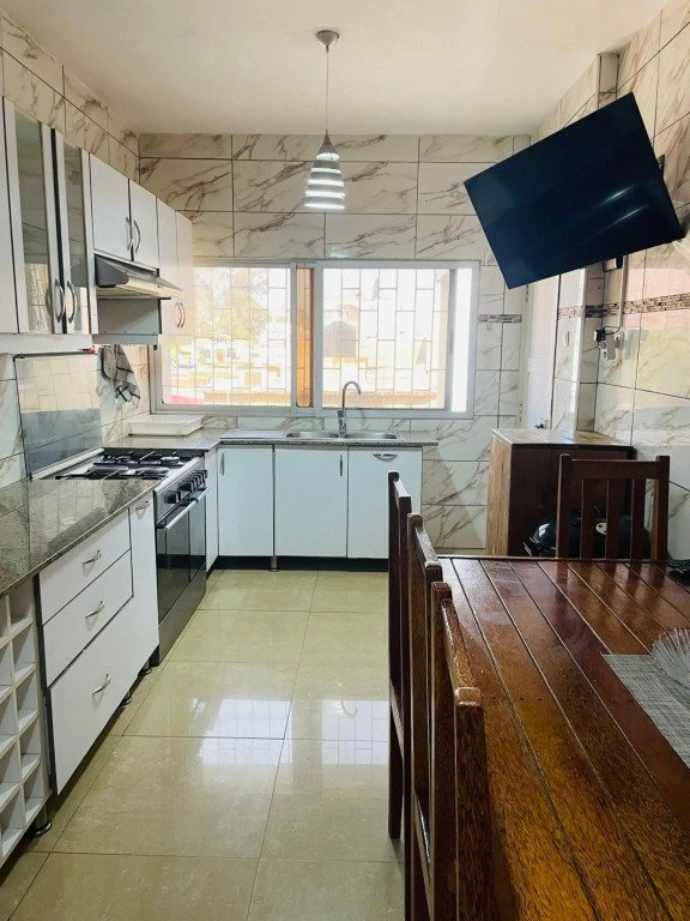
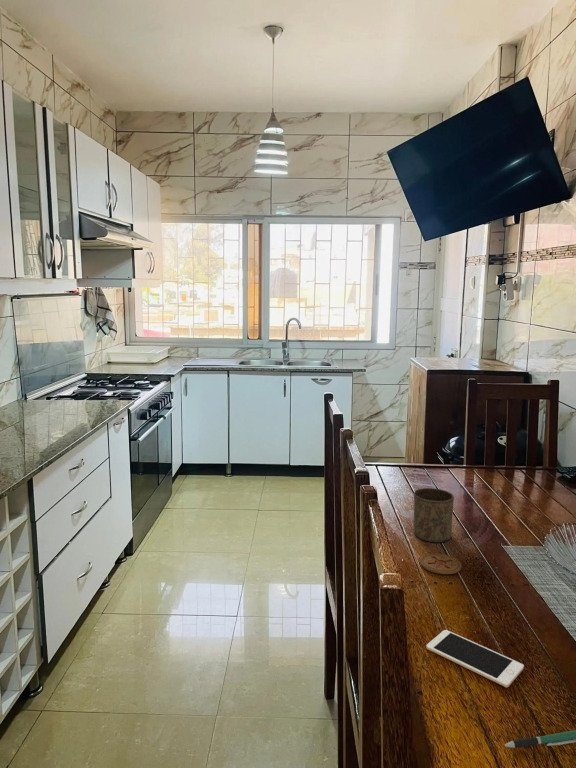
+ pen (548, 739)
+ cell phone (473, 656)
+ cup (432, 514)
+ coaster (440, 563)
